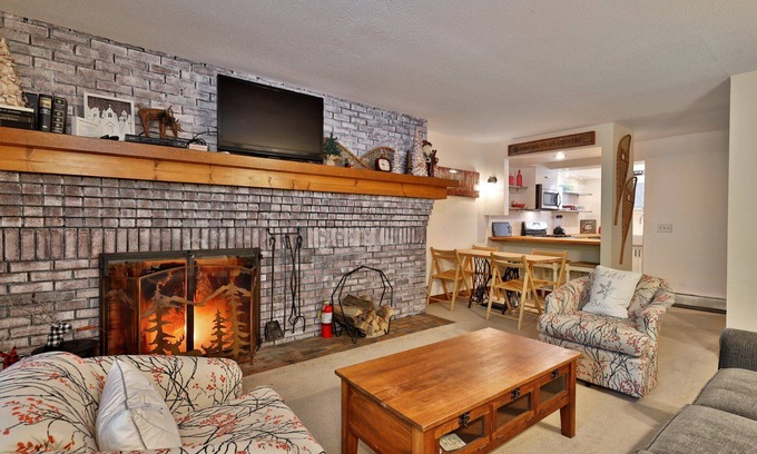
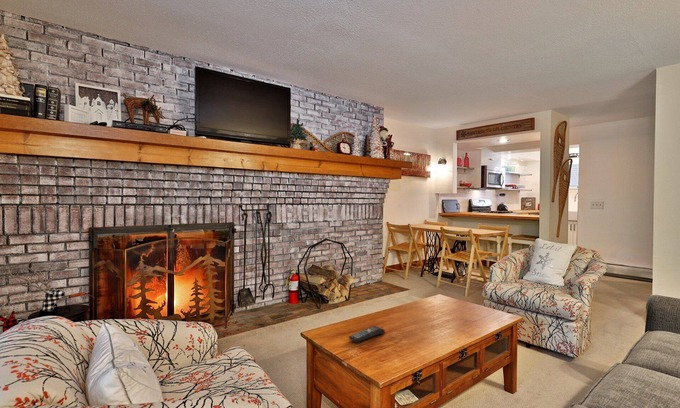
+ remote control (367, 333)
